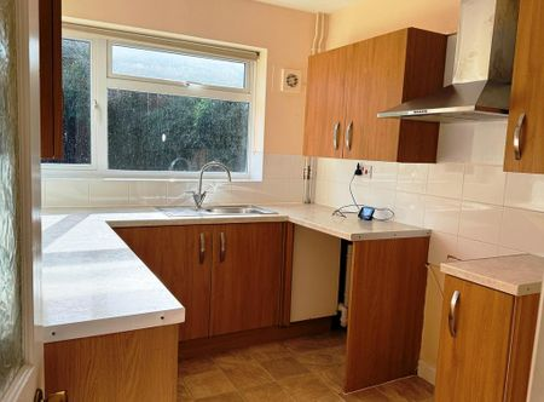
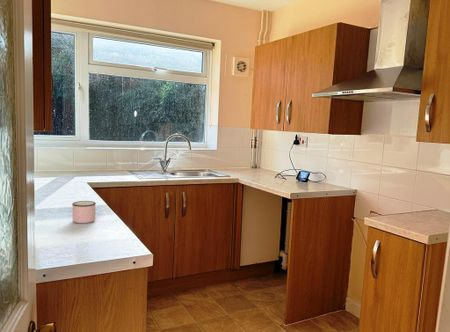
+ mug (84, 211)
